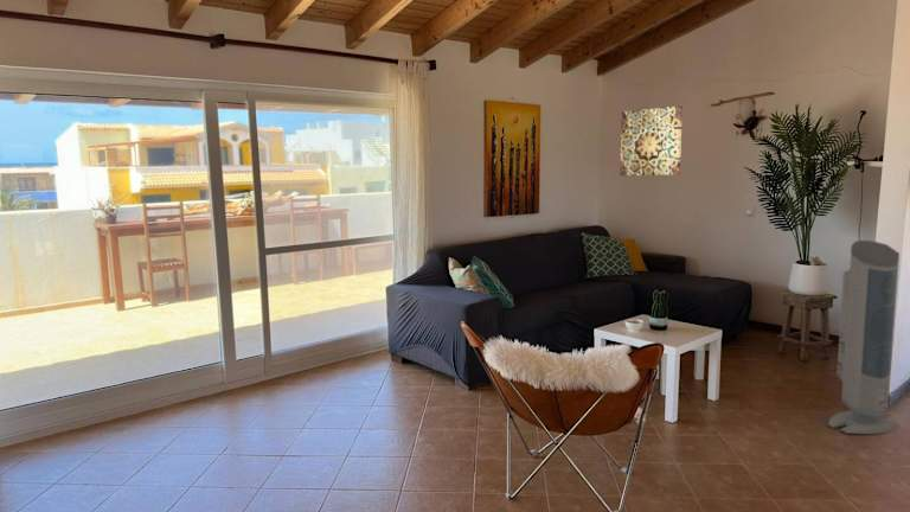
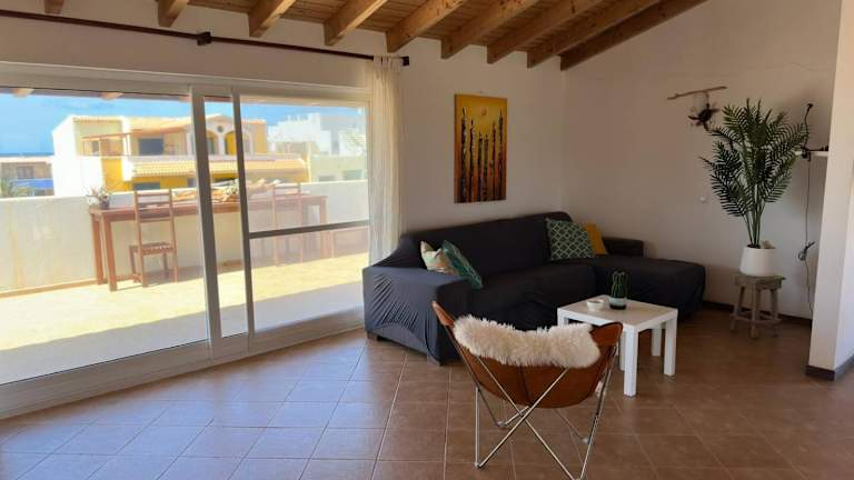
- air purifier (869, 334)
- wall art (649, 142)
